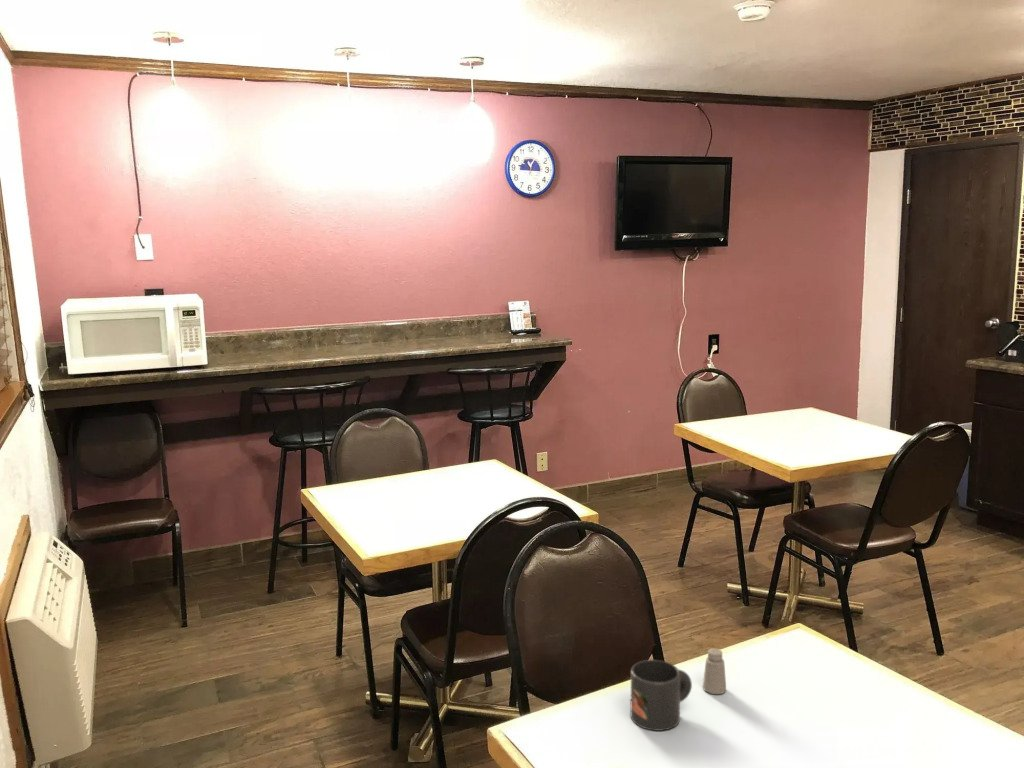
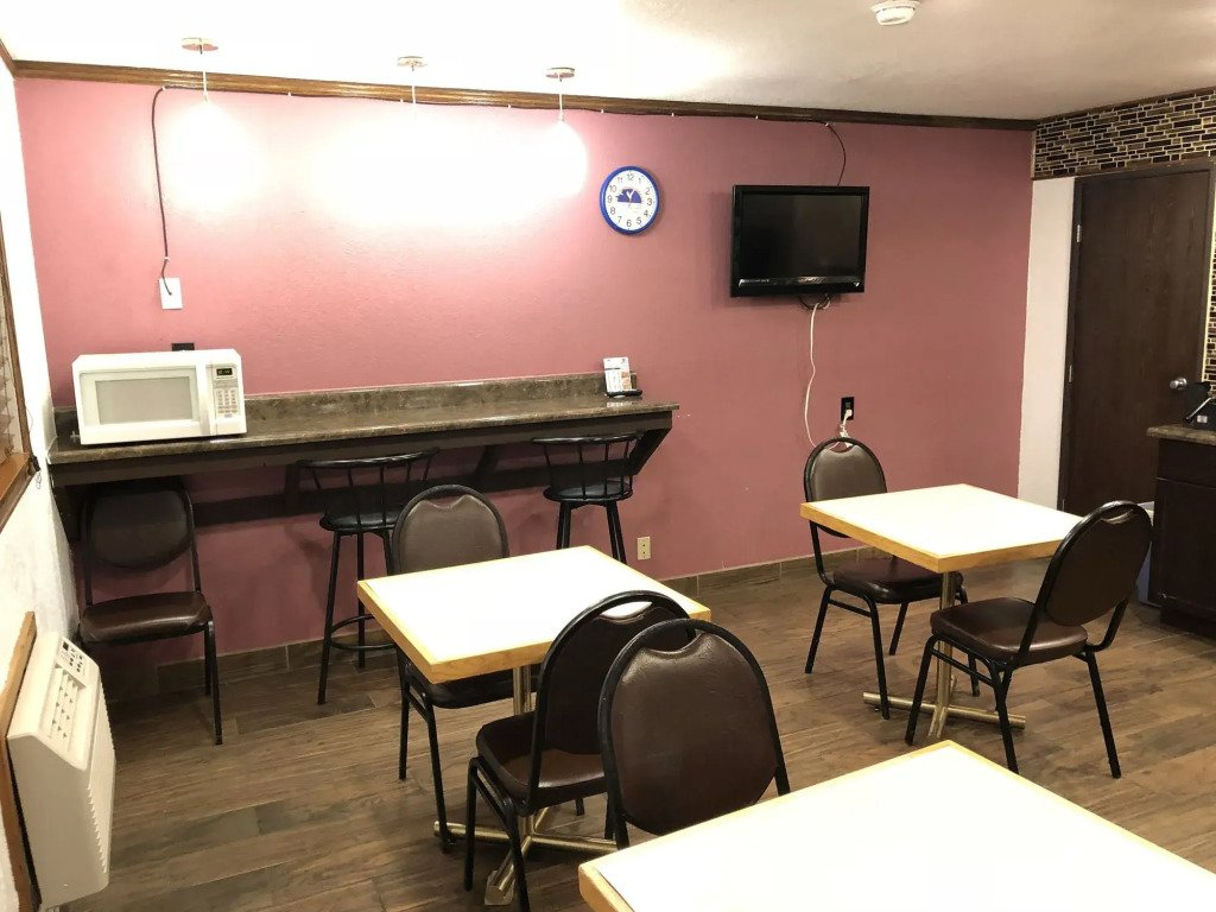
- saltshaker (714, 669)
- mug (662, 692)
